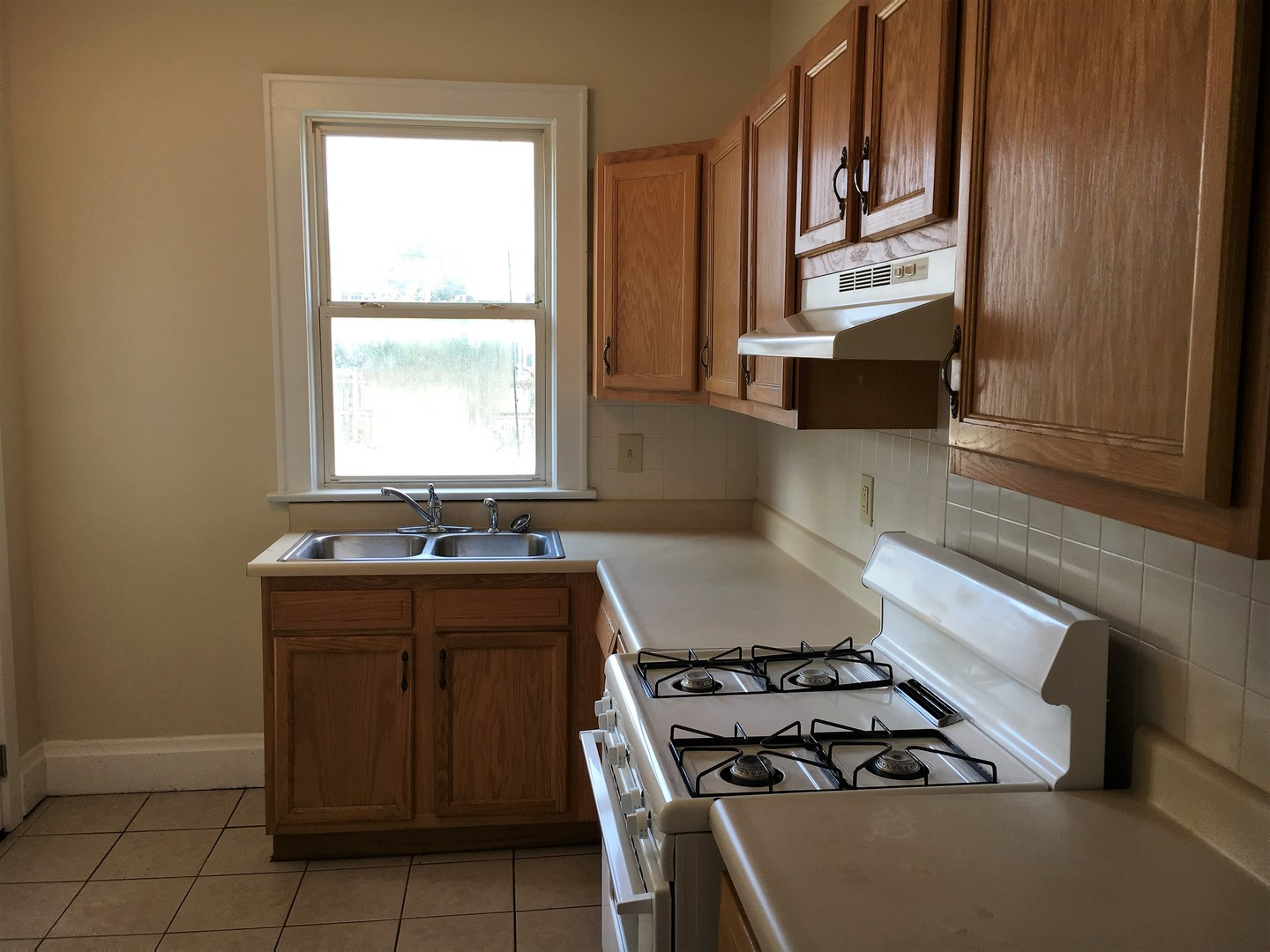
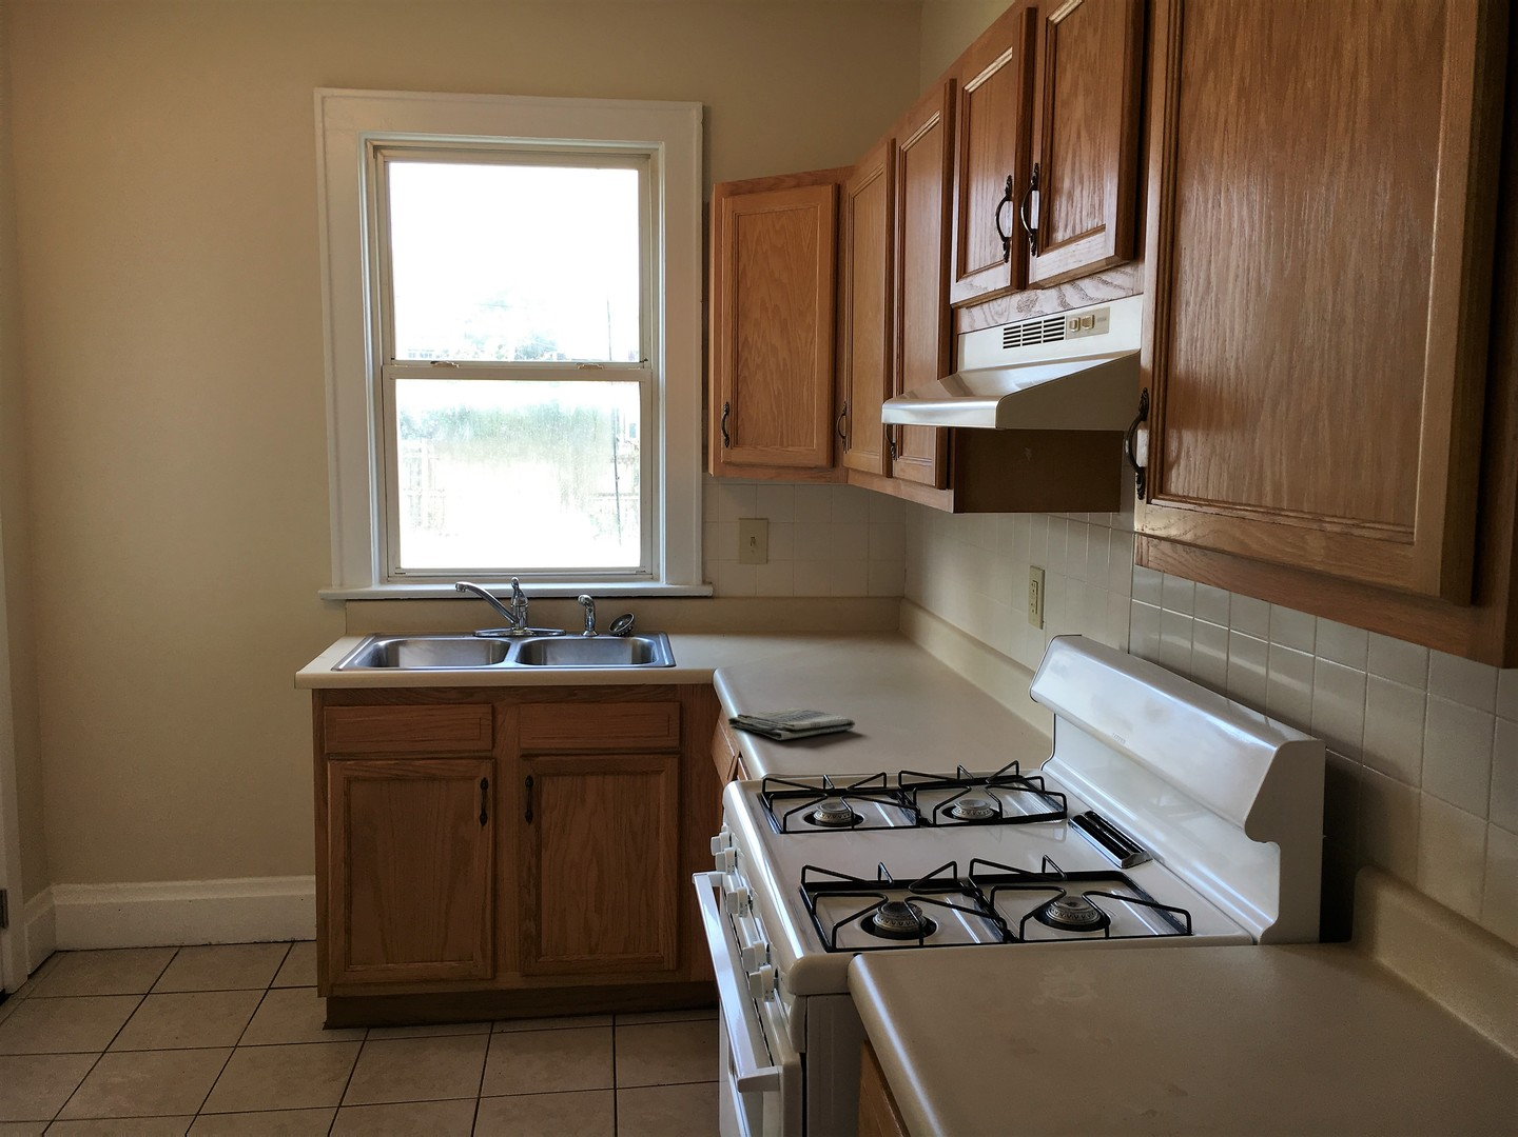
+ dish towel (790, 719)
